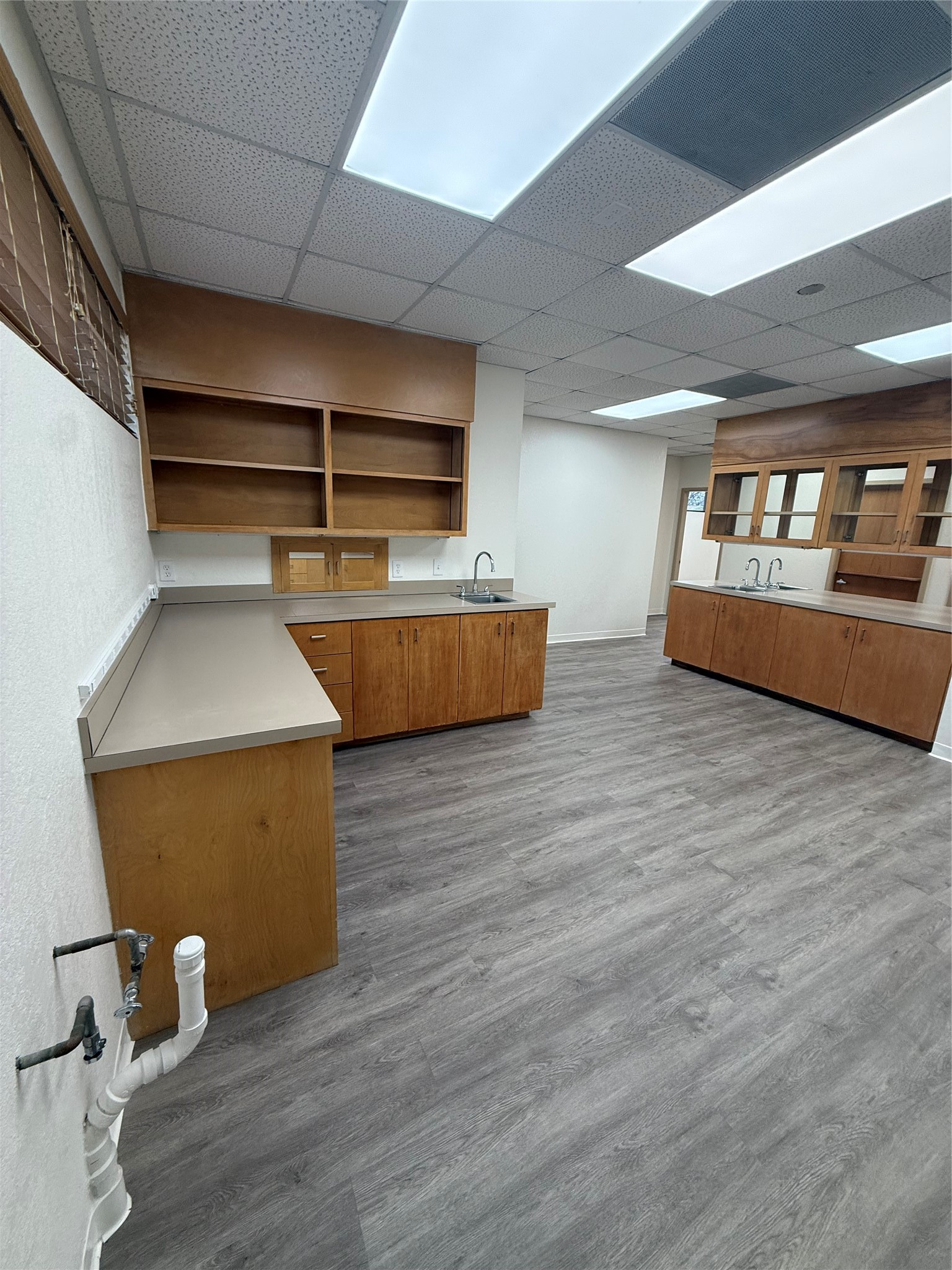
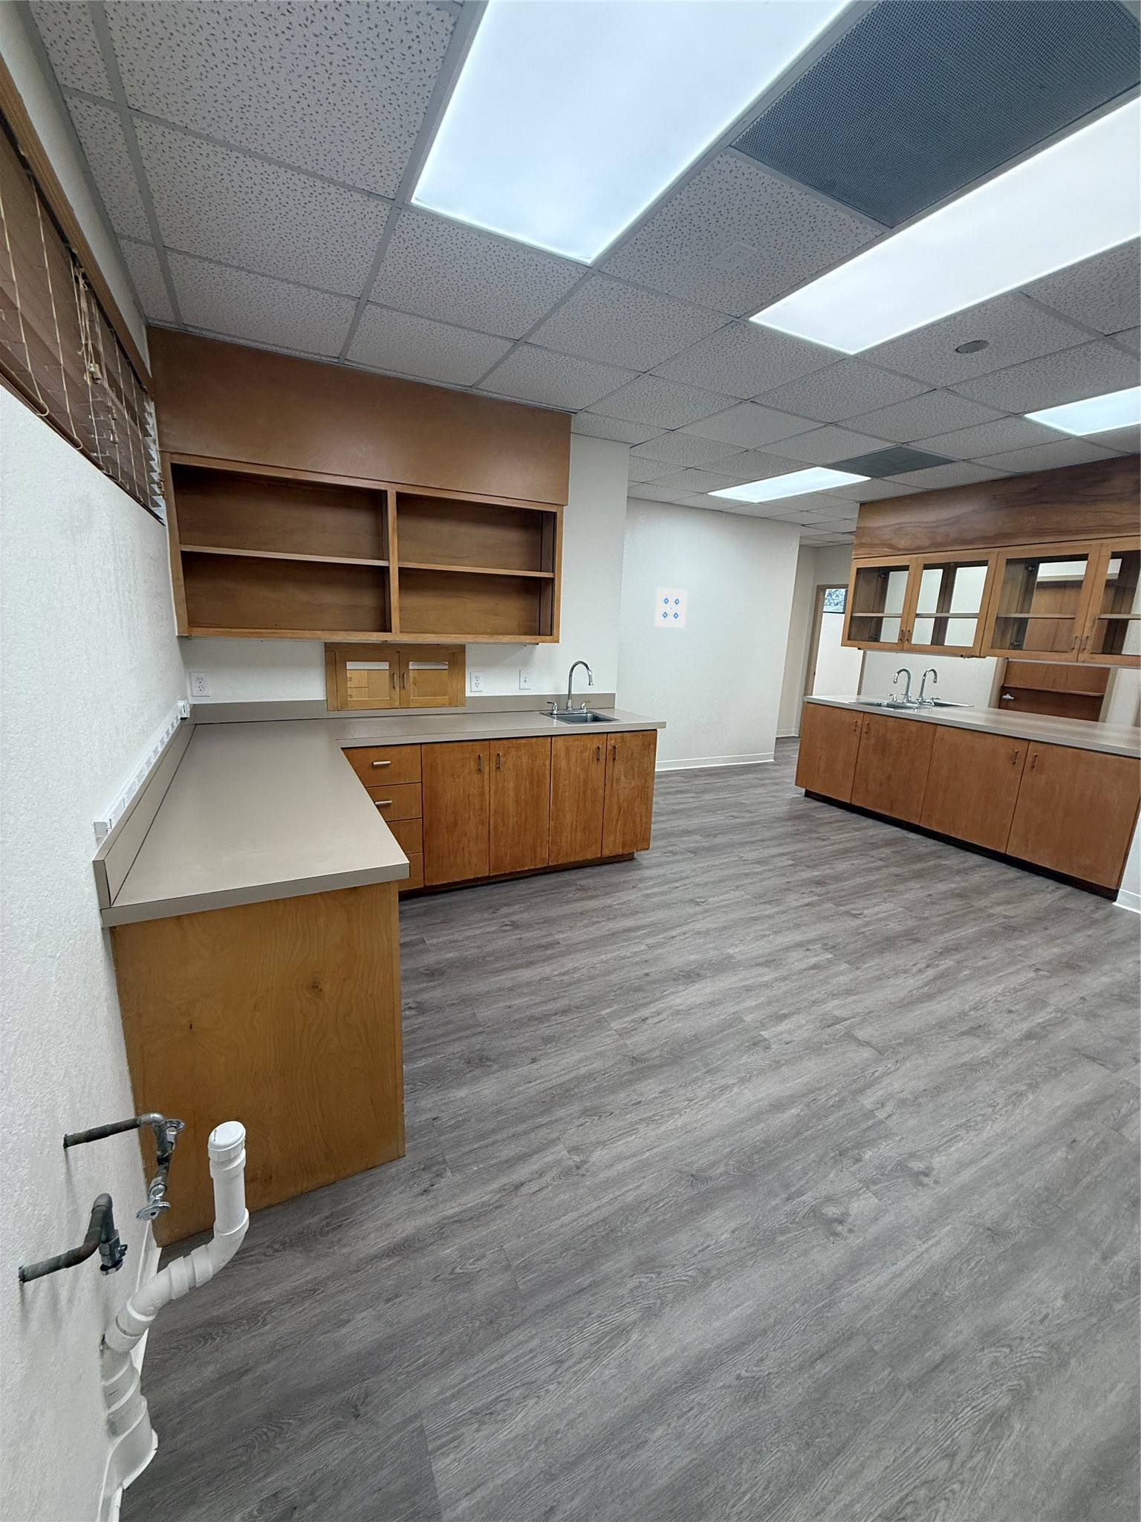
+ wall art (670, 608)
